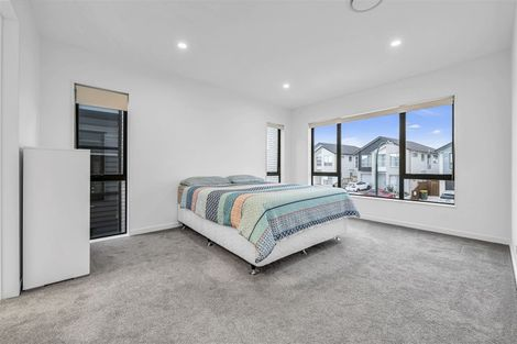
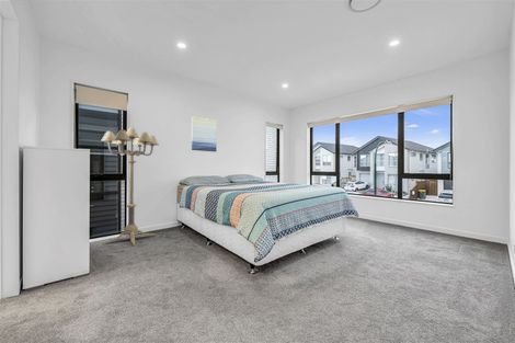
+ floor lamp (131, 183)
+ wall art (204, 135)
